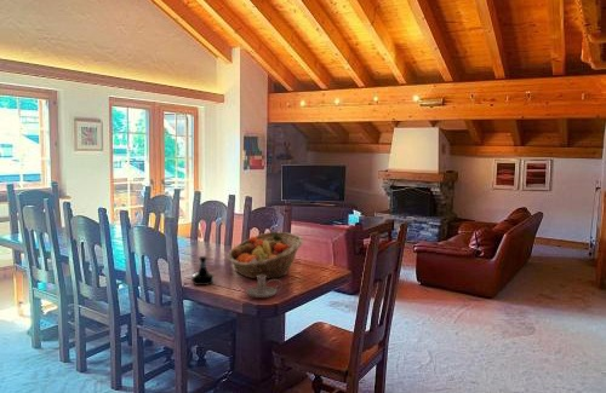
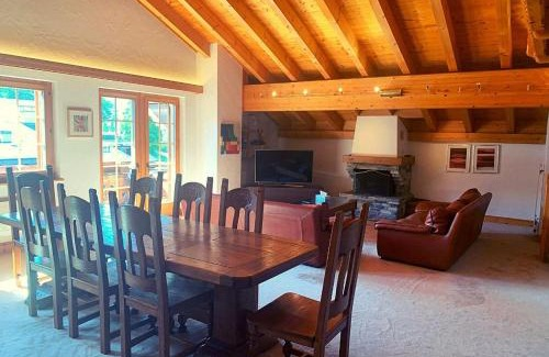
- tequila bottle (202, 270)
- candle holder (264, 285)
- fruit basket (264, 253)
